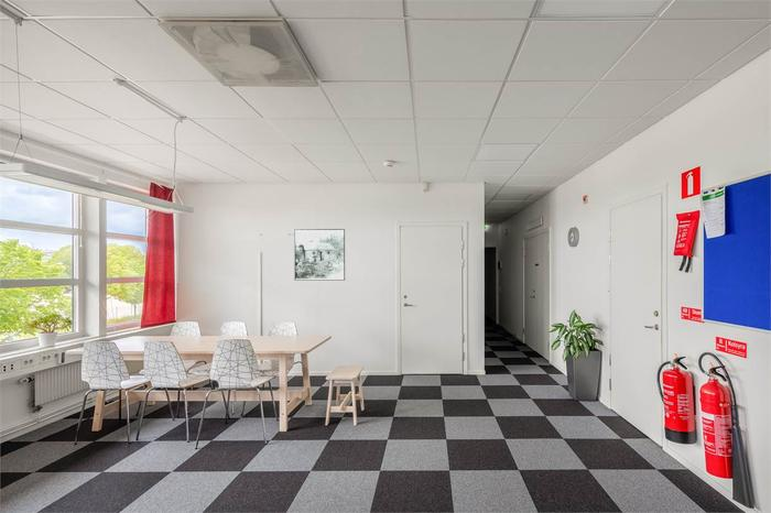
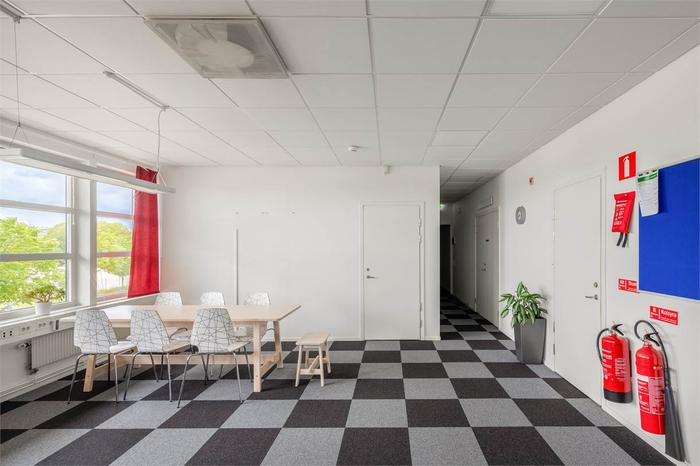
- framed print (319, 254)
